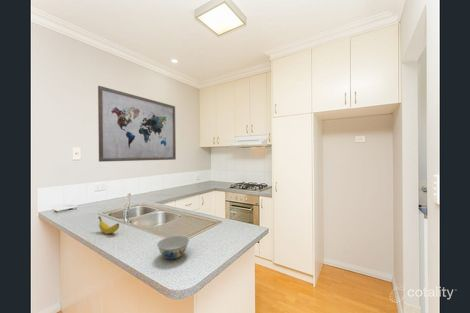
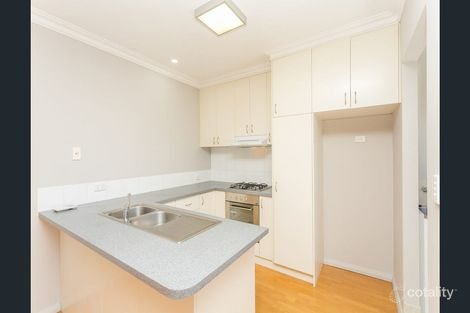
- wall art (143, 129)
- chinaware (173, 248)
- banana (107, 225)
